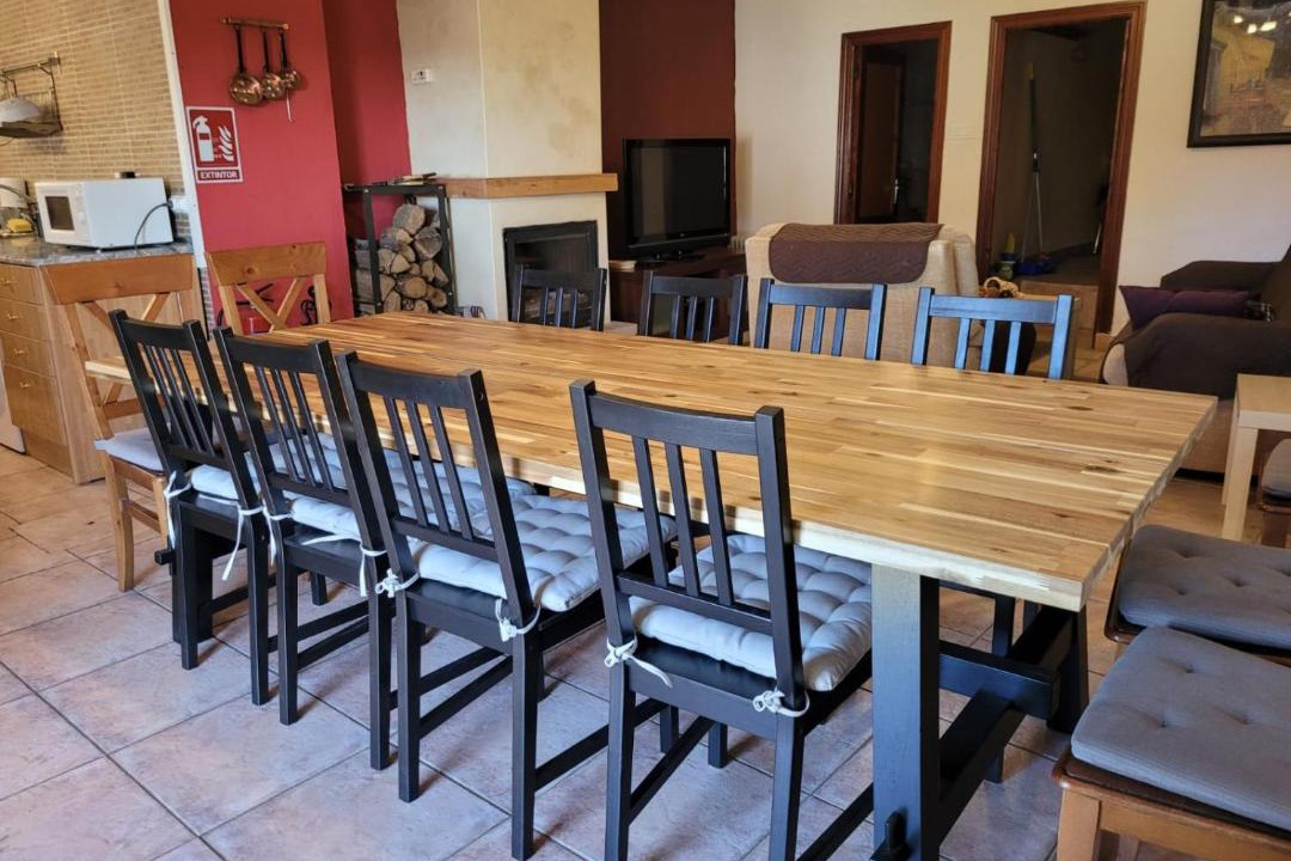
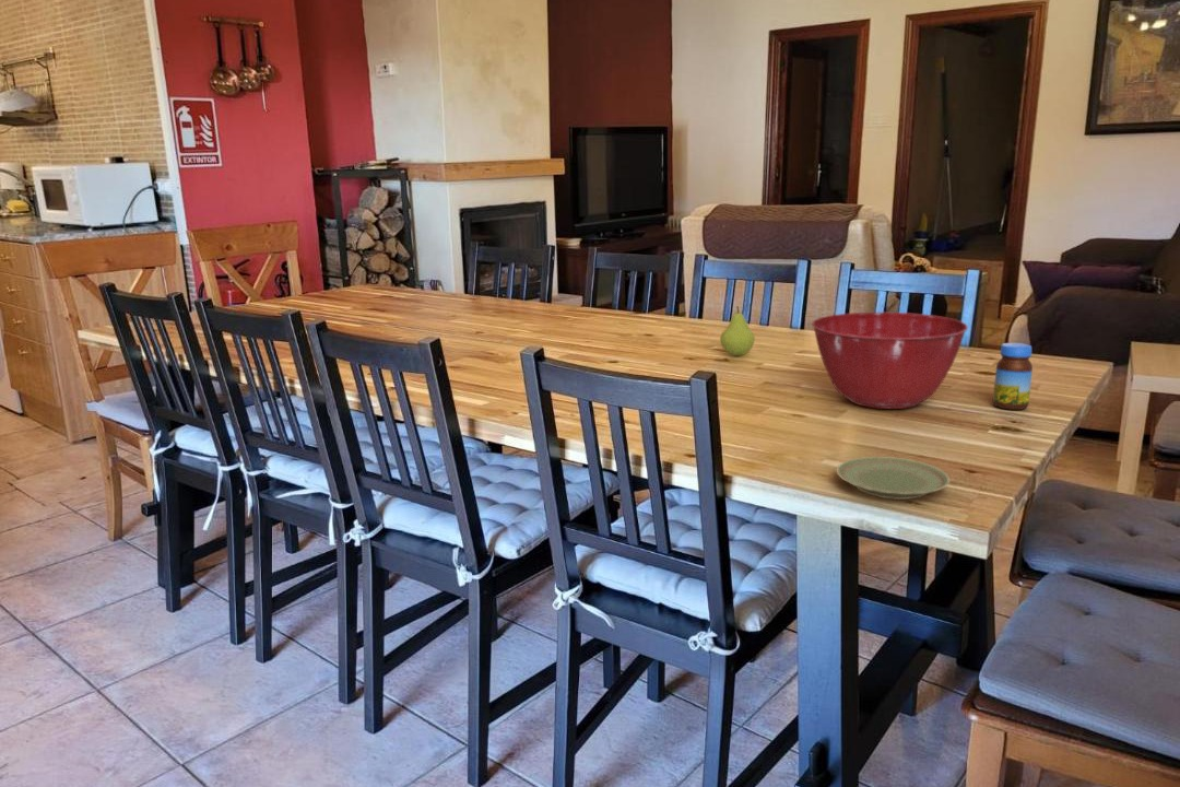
+ fruit (738, 330)
+ plate (892, 480)
+ mixing bowl (884, 361)
+ jar (1013, 375)
